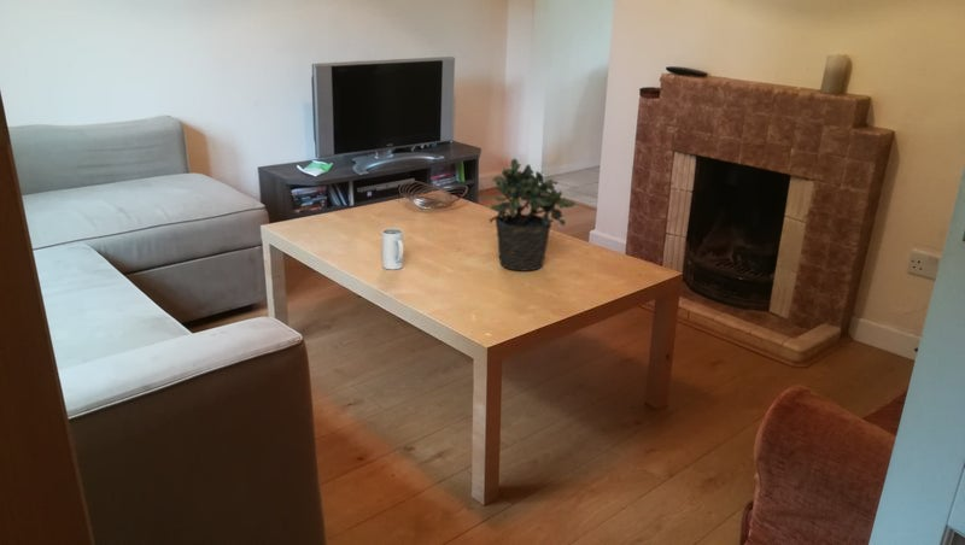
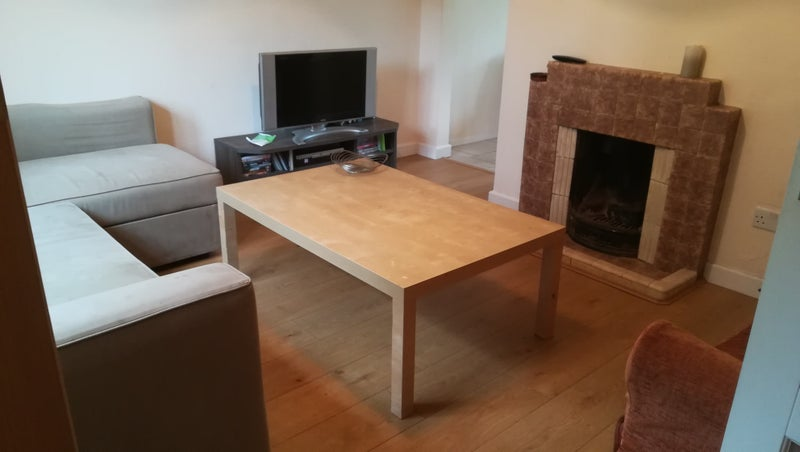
- mug (394, 250)
- potted plant (521, 211)
